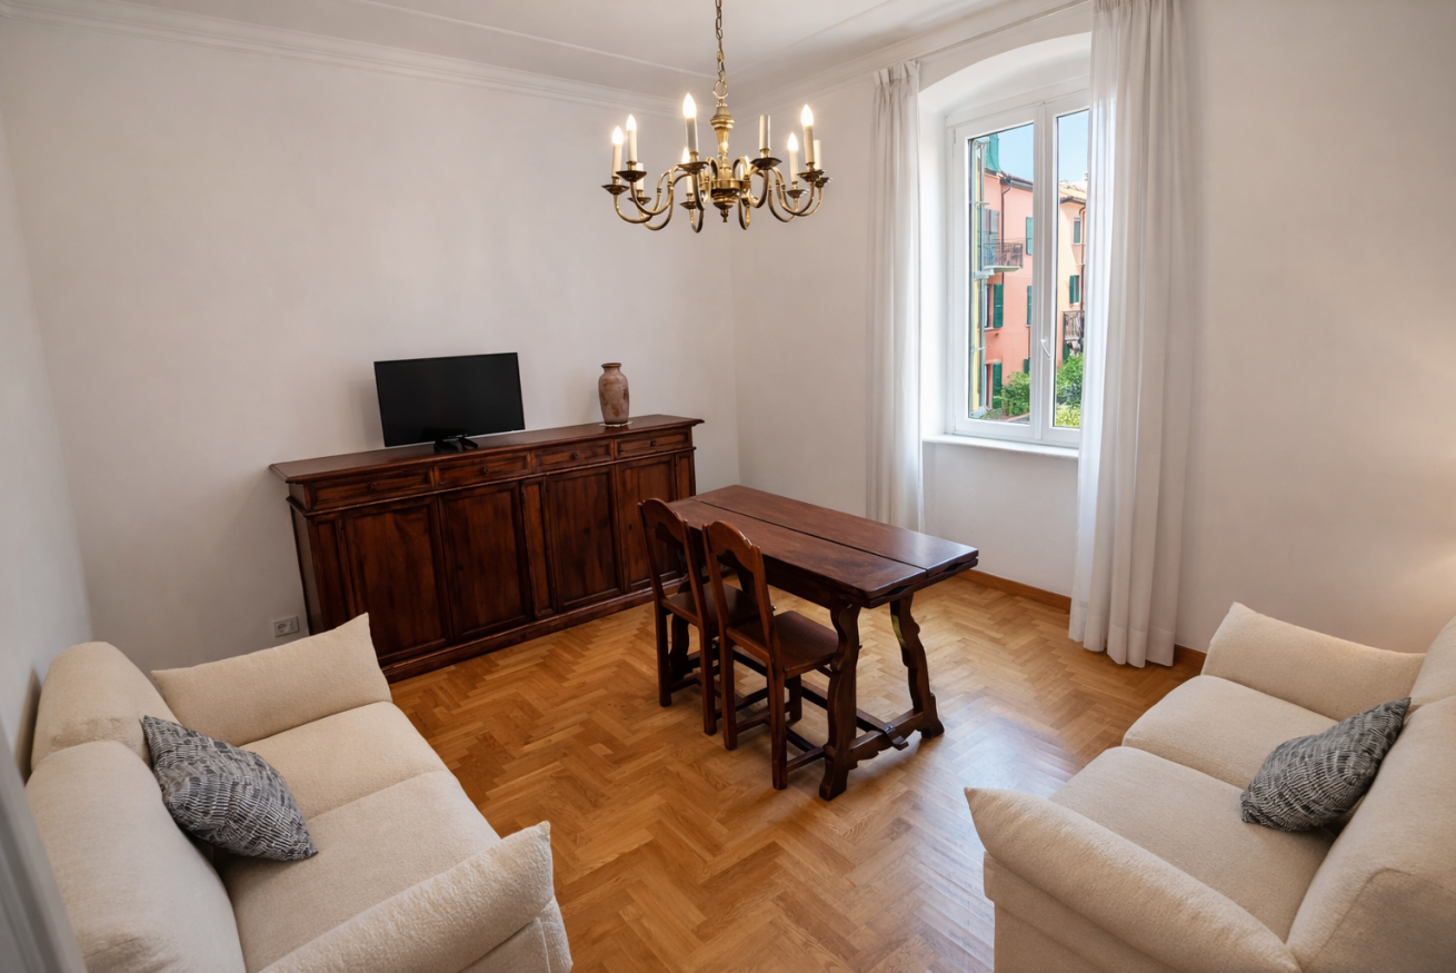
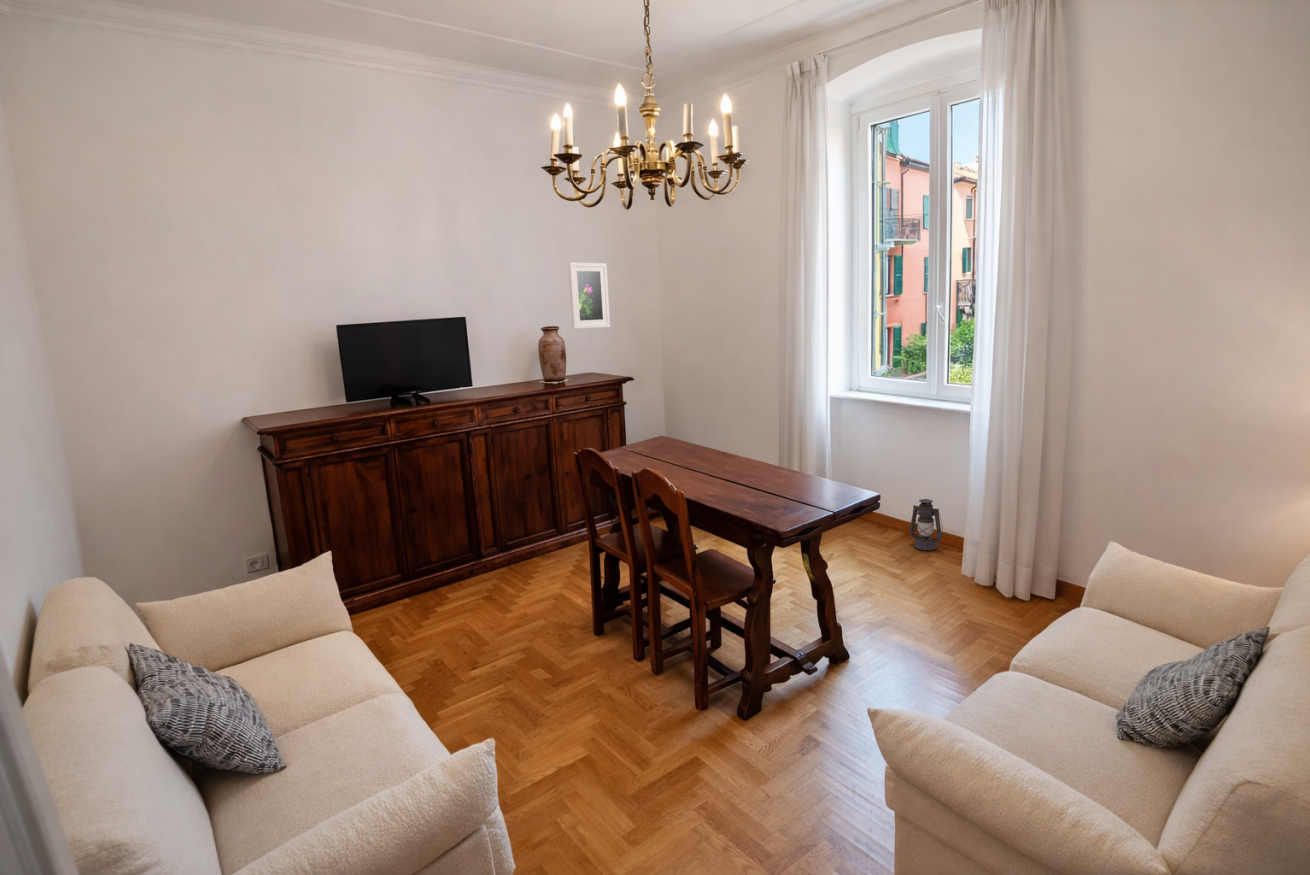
+ lantern (926, 522)
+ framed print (589, 295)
